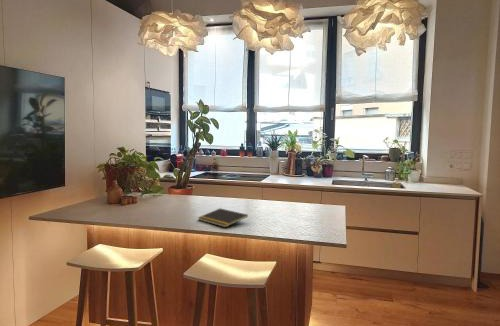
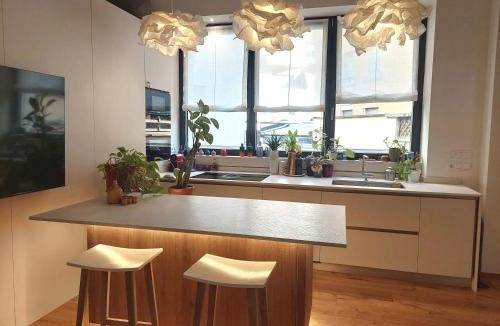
- notepad (222, 217)
